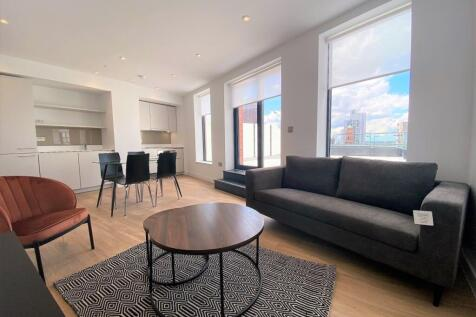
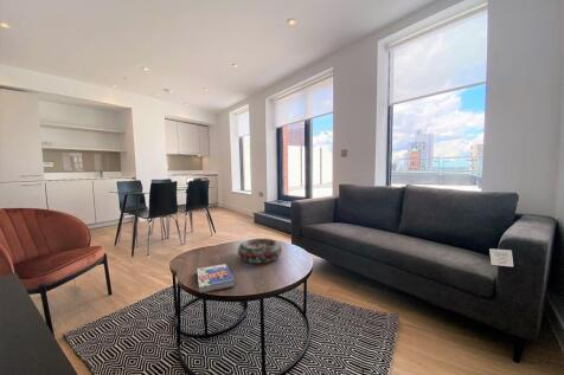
+ book (214, 276)
+ decorative bowl (259, 250)
